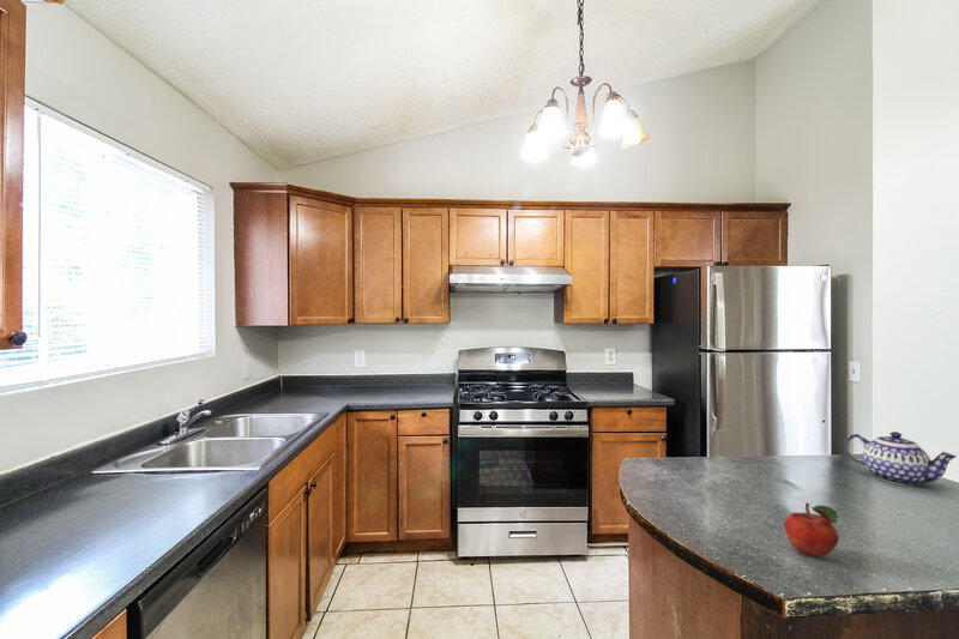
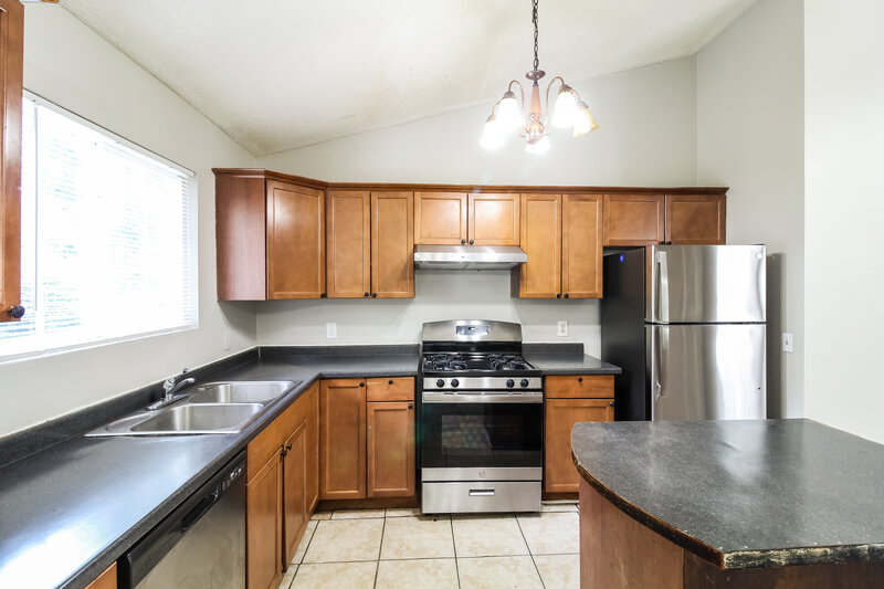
- fruit (813, 528)
- teapot (895, 456)
